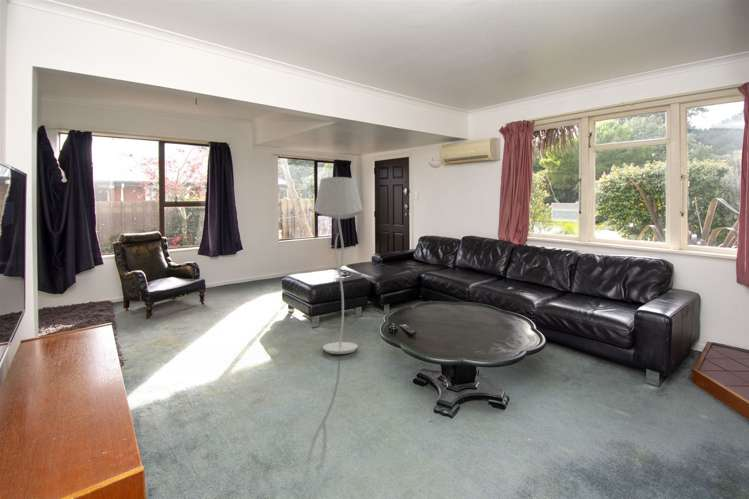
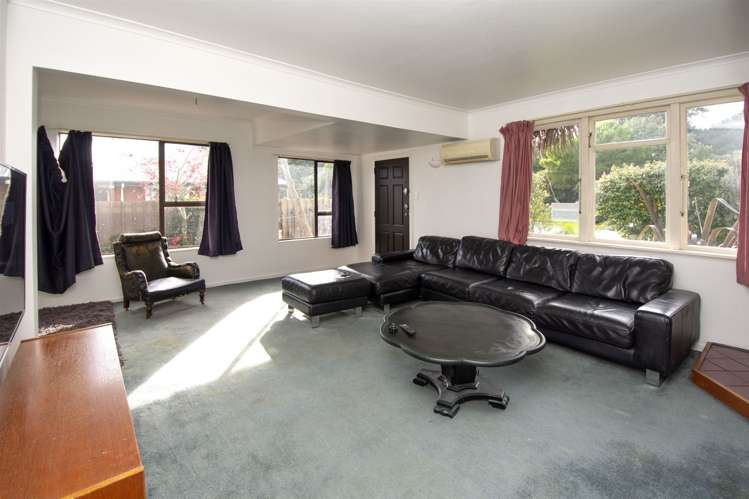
- floor lamp (338, 265)
